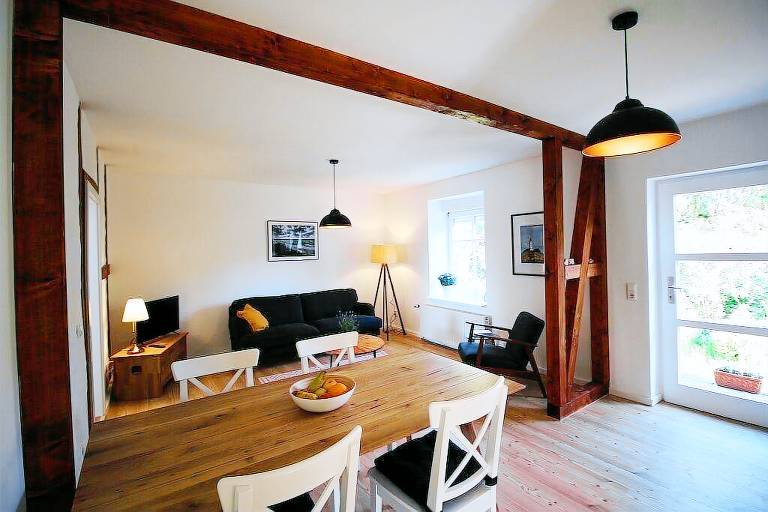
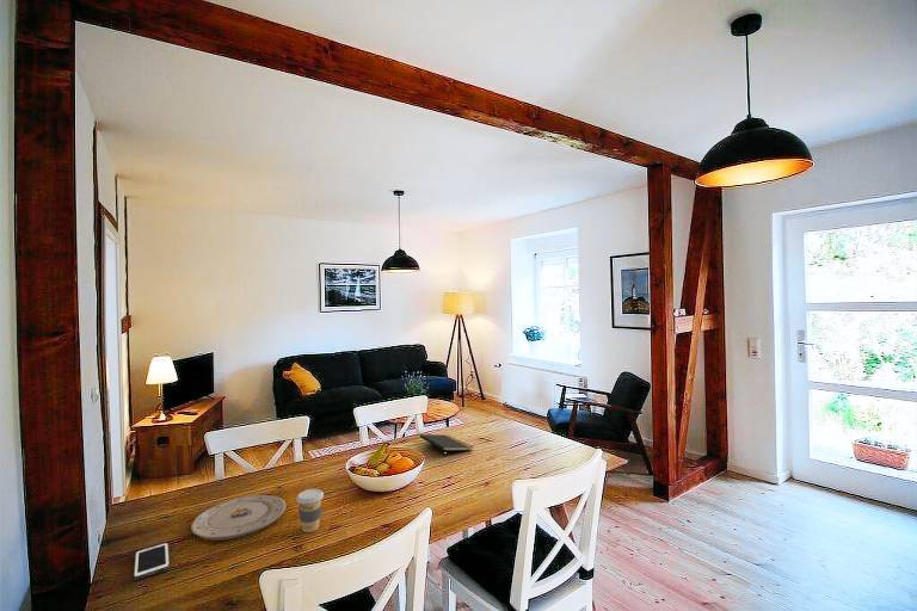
+ cell phone (152, 560)
+ plate (240, 516)
+ coffee cup (310, 511)
+ notepad (445, 442)
